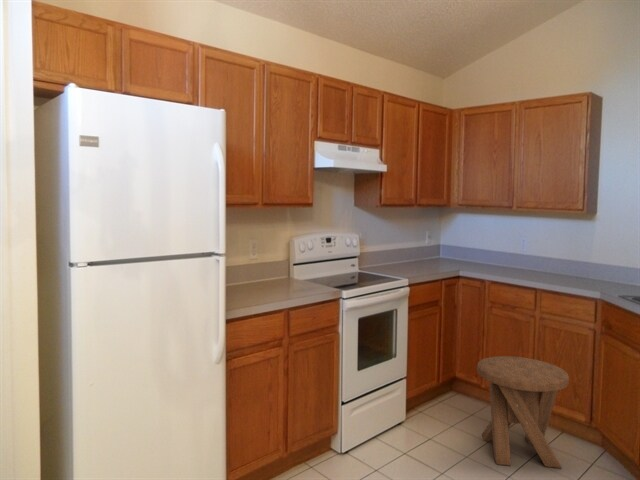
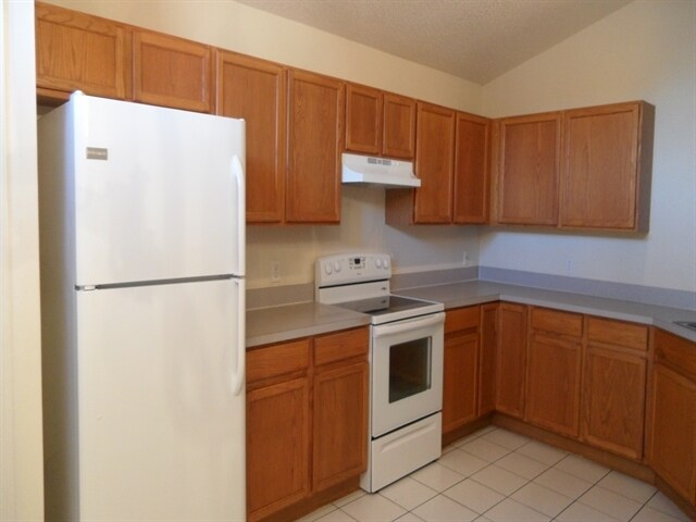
- music stool (520, 409)
